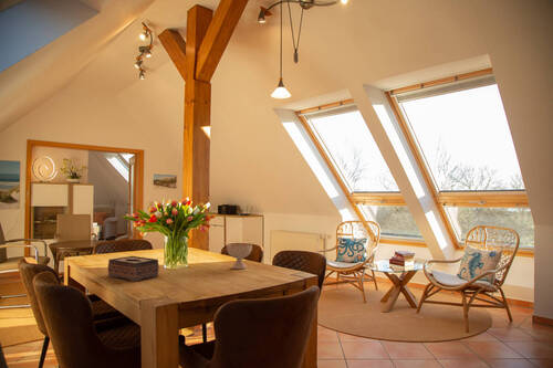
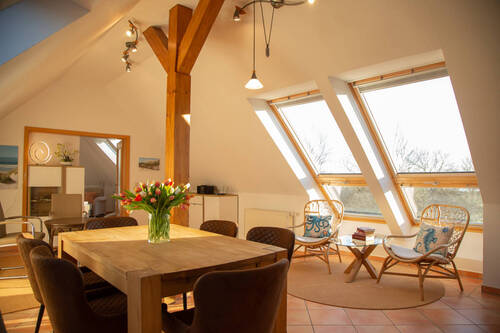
- tissue box (133, 267)
- bowl (239, 256)
